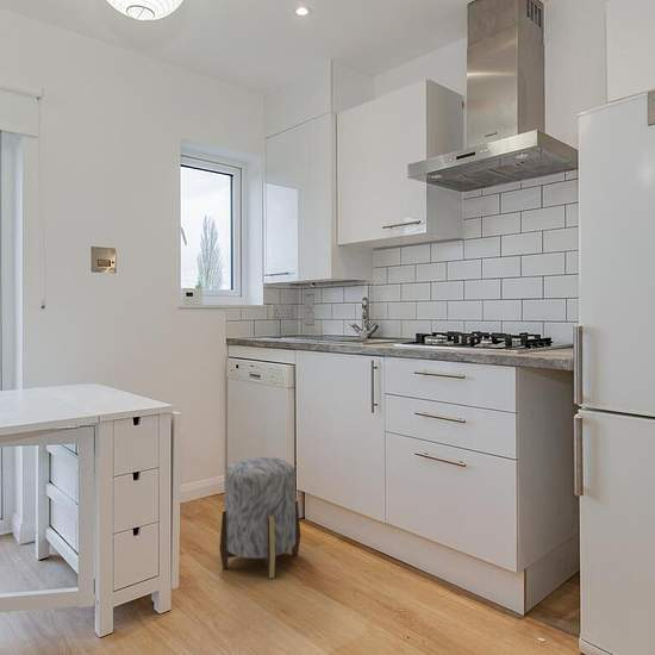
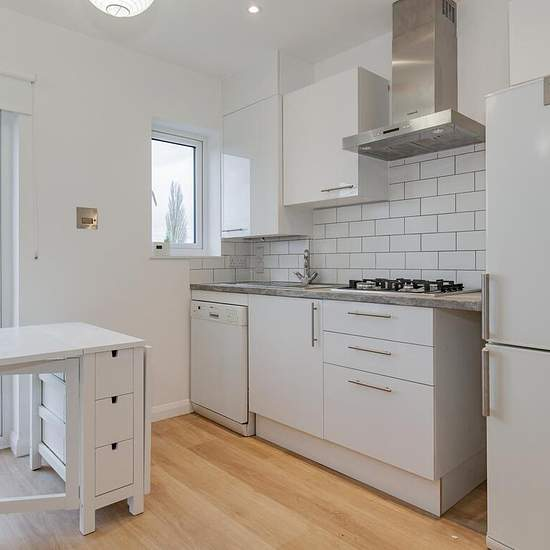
- stool (260, 510)
